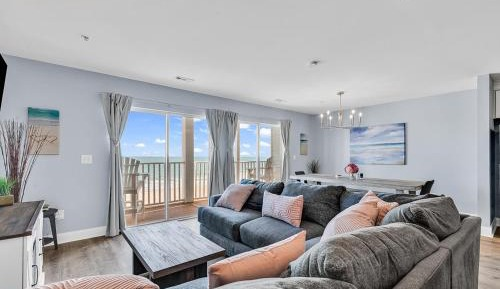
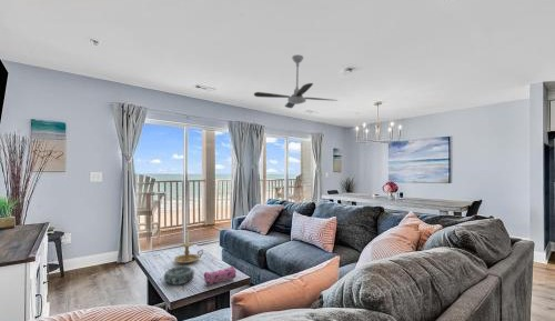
+ pencil case (220, 274)
+ candle holder (186, 245)
+ ceiling fan (296, 79)
+ decorative bowl (179, 274)
